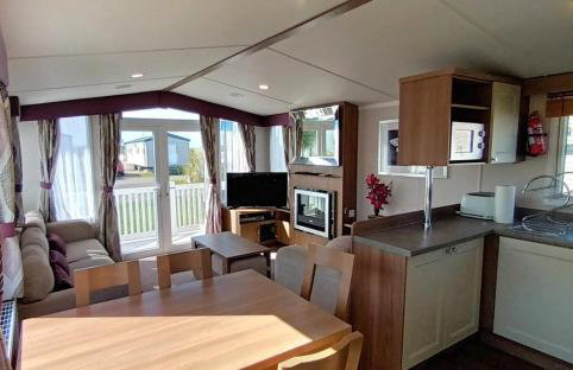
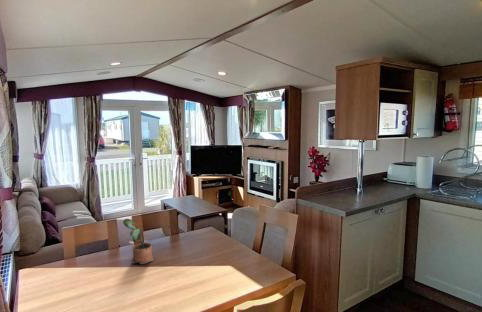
+ potted plant (136, 241)
